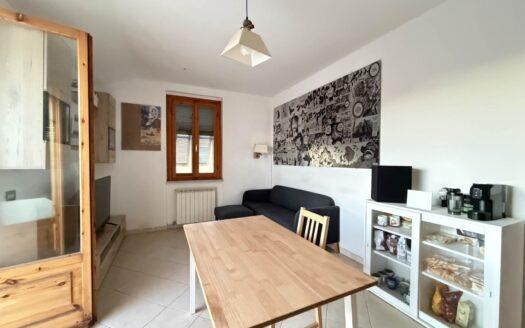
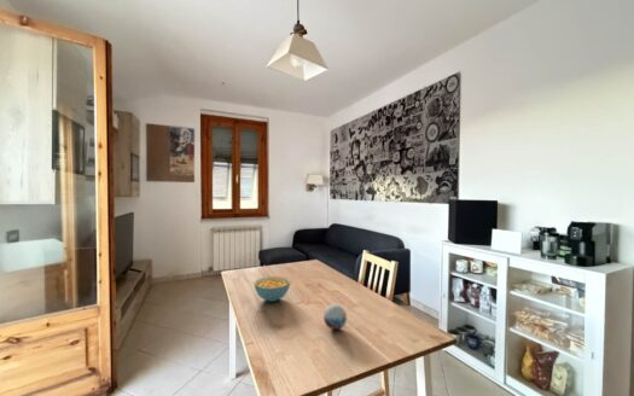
+ cereal bowl (272, 290)
+ decorative orb (335, 316)
